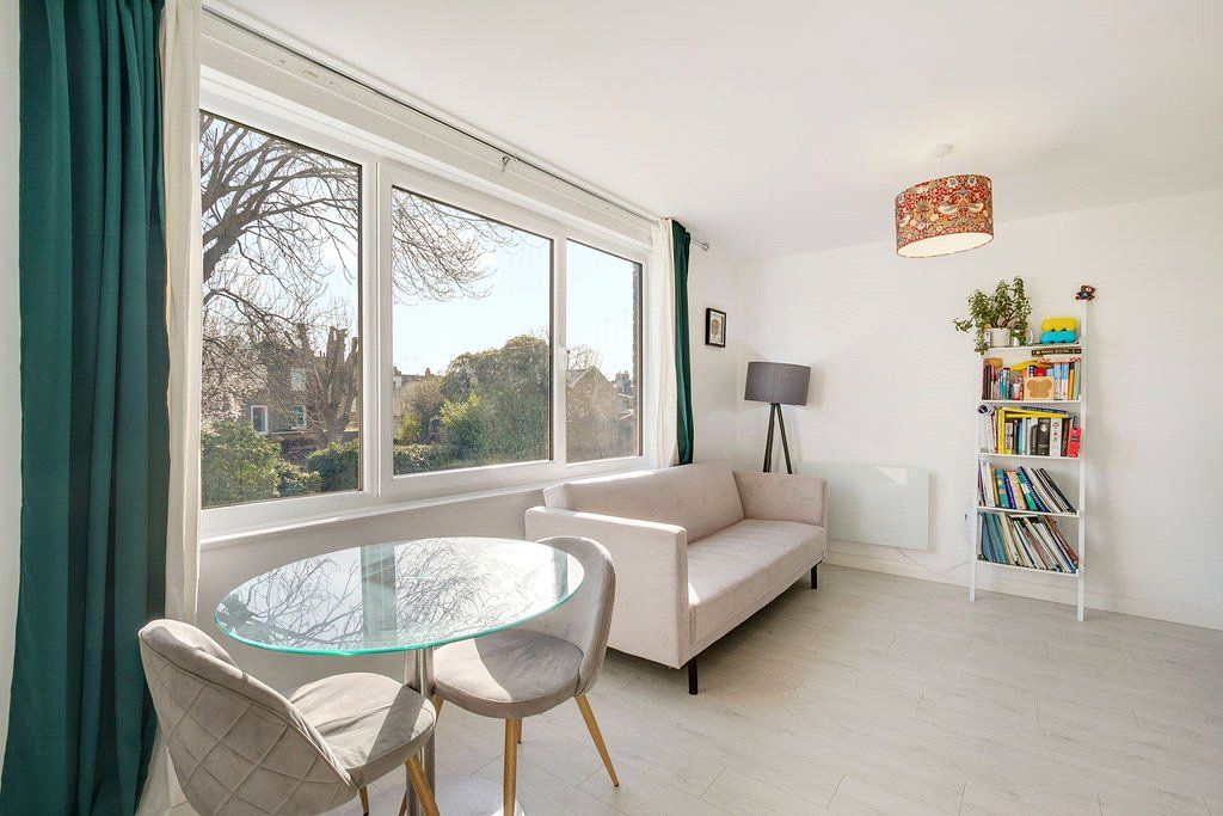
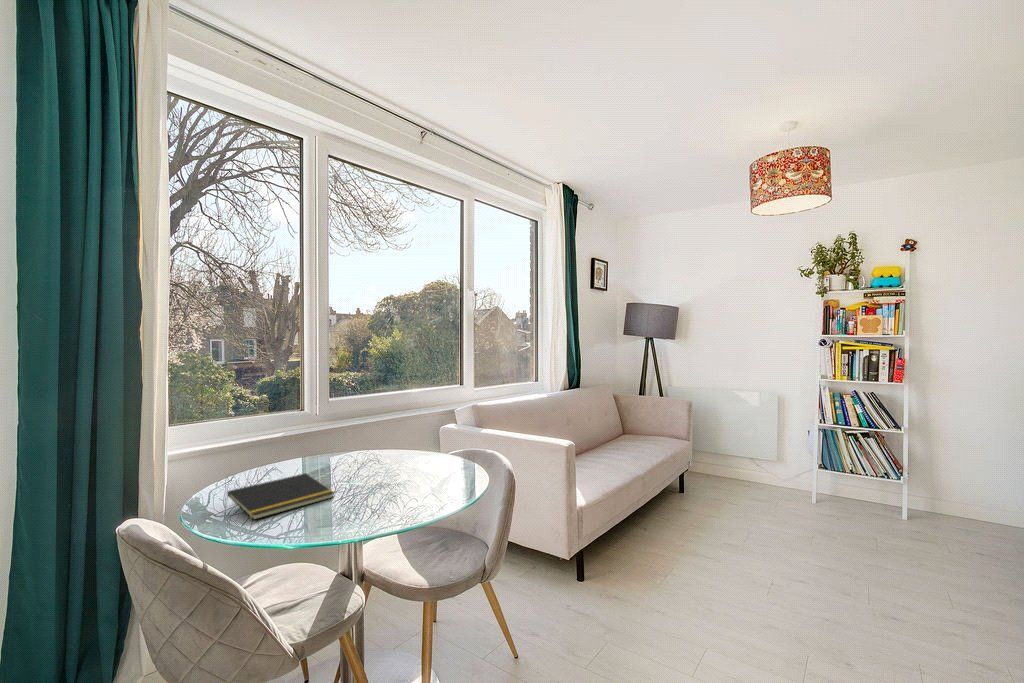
+ notepad (282, 494)
